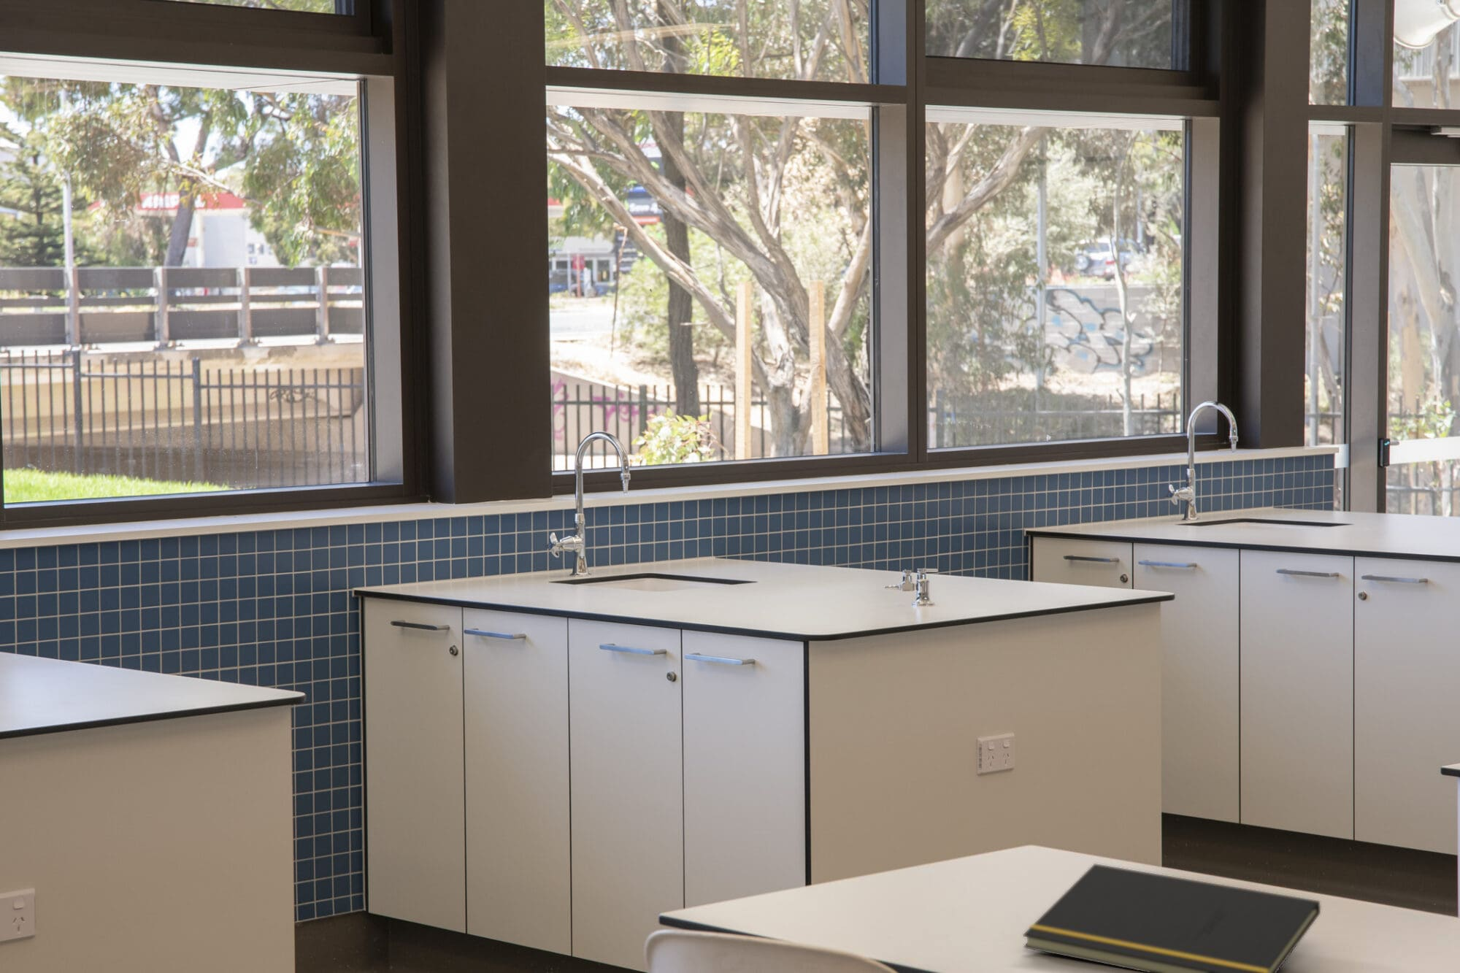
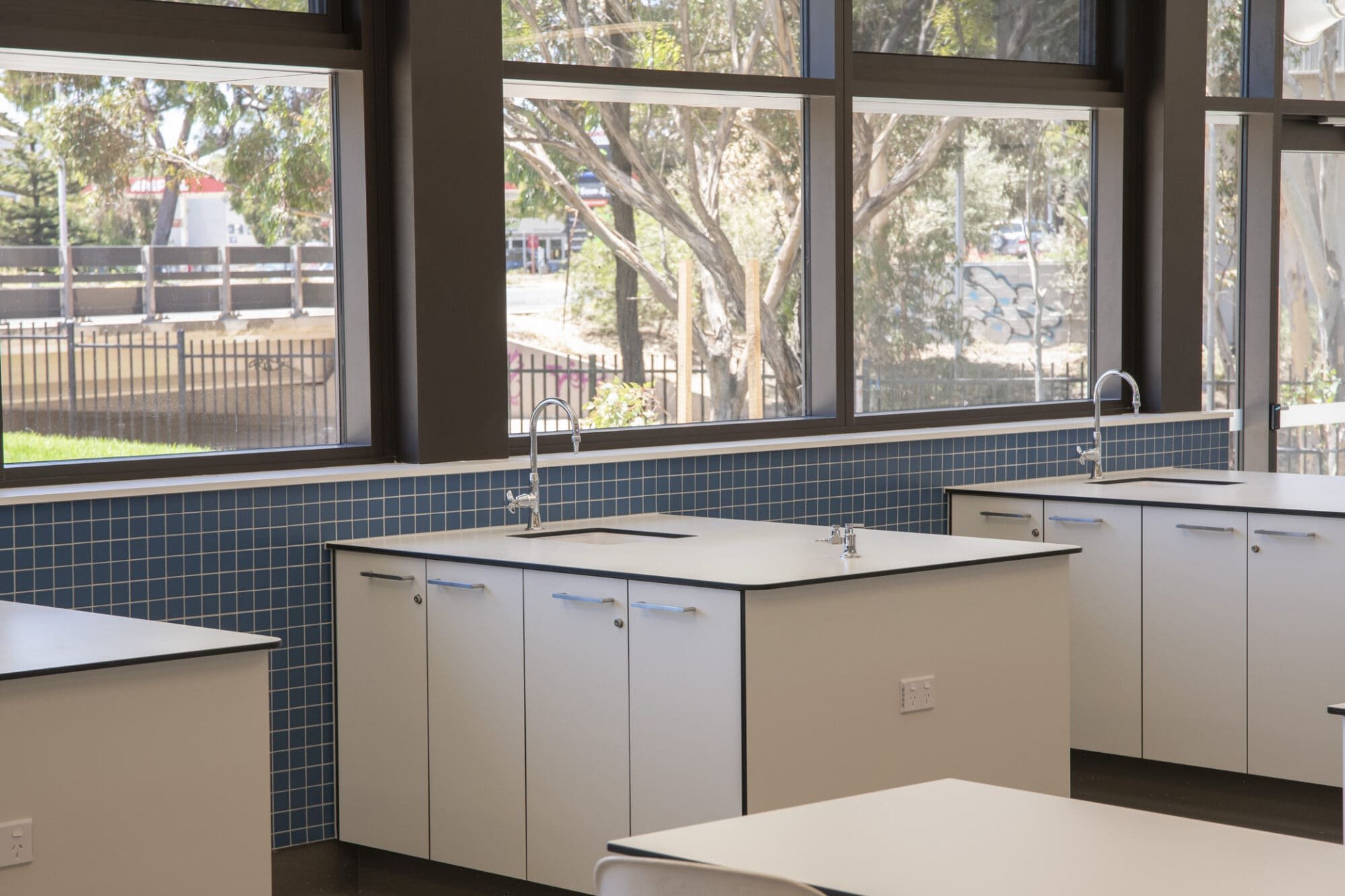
- notepad (1171, 924)
